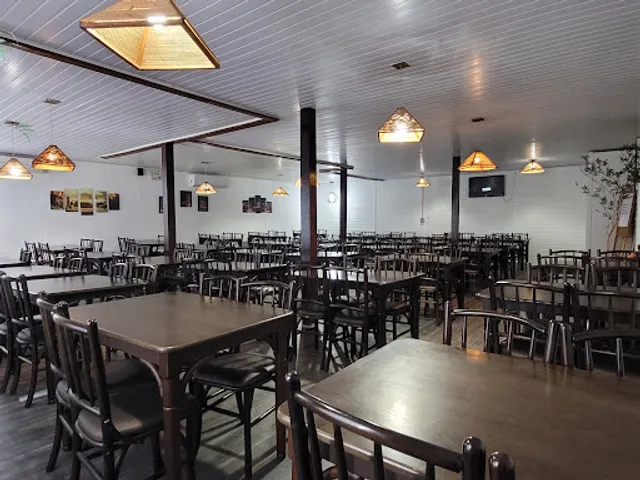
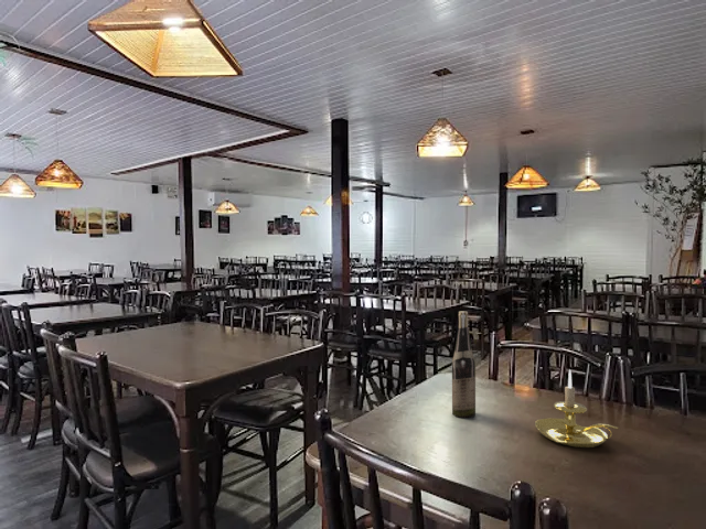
+ wine bottle (463, 363)
+ candle holder (575, 404)
